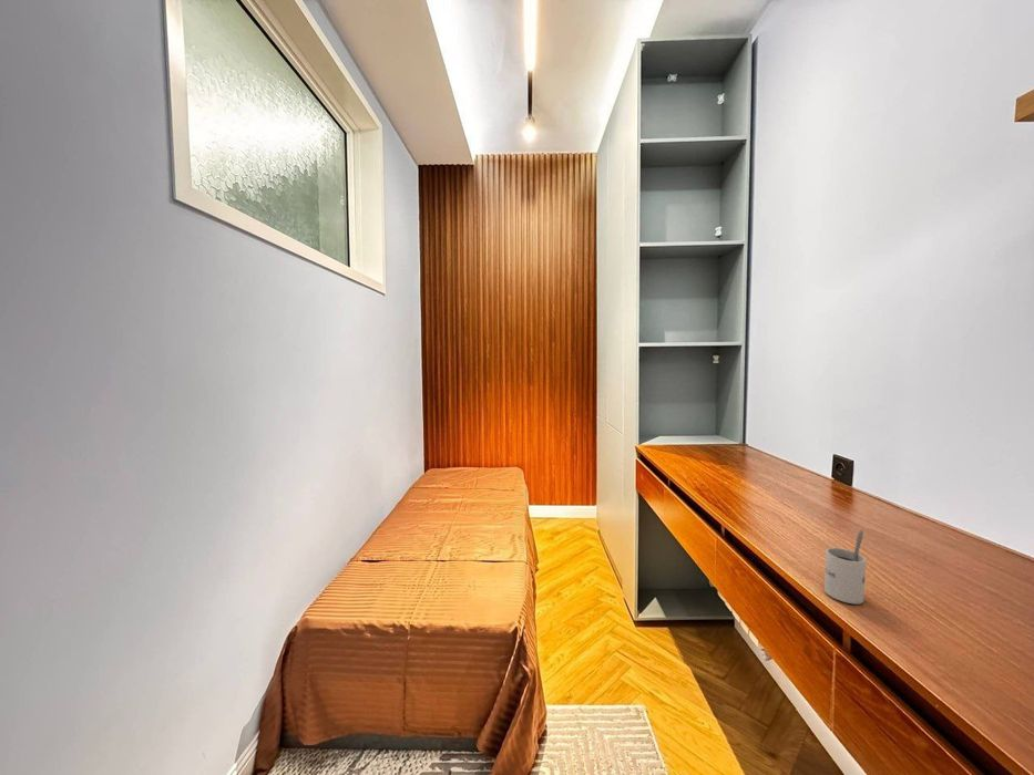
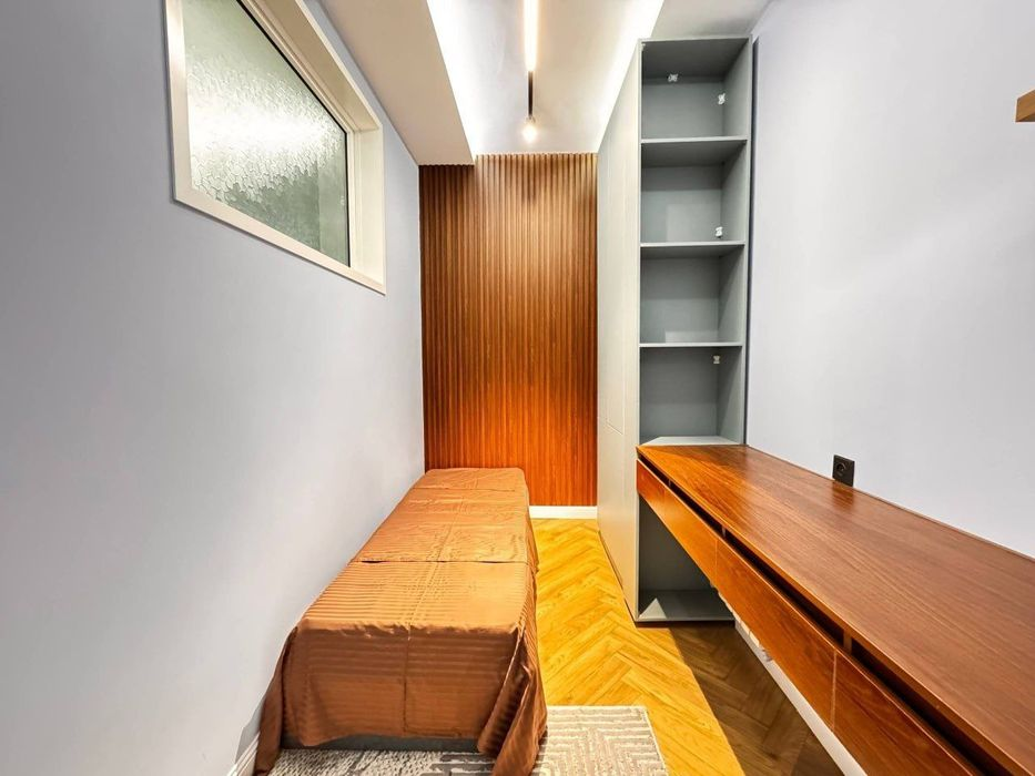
- mug (842, 560)
